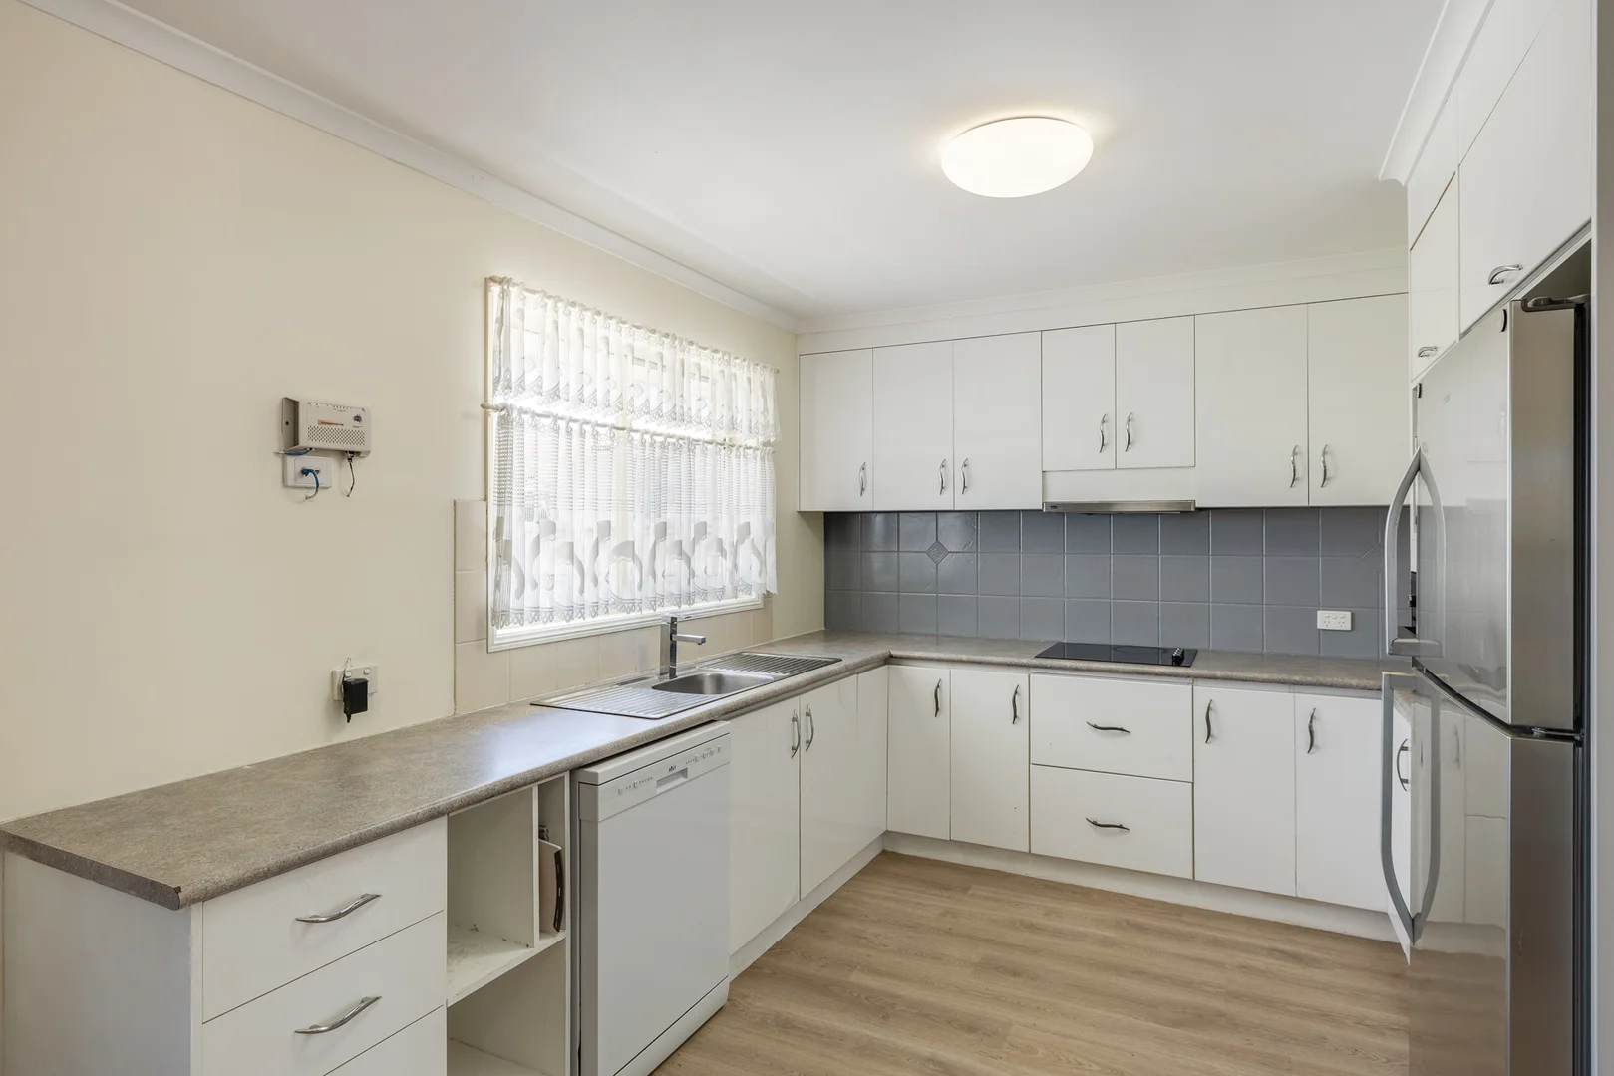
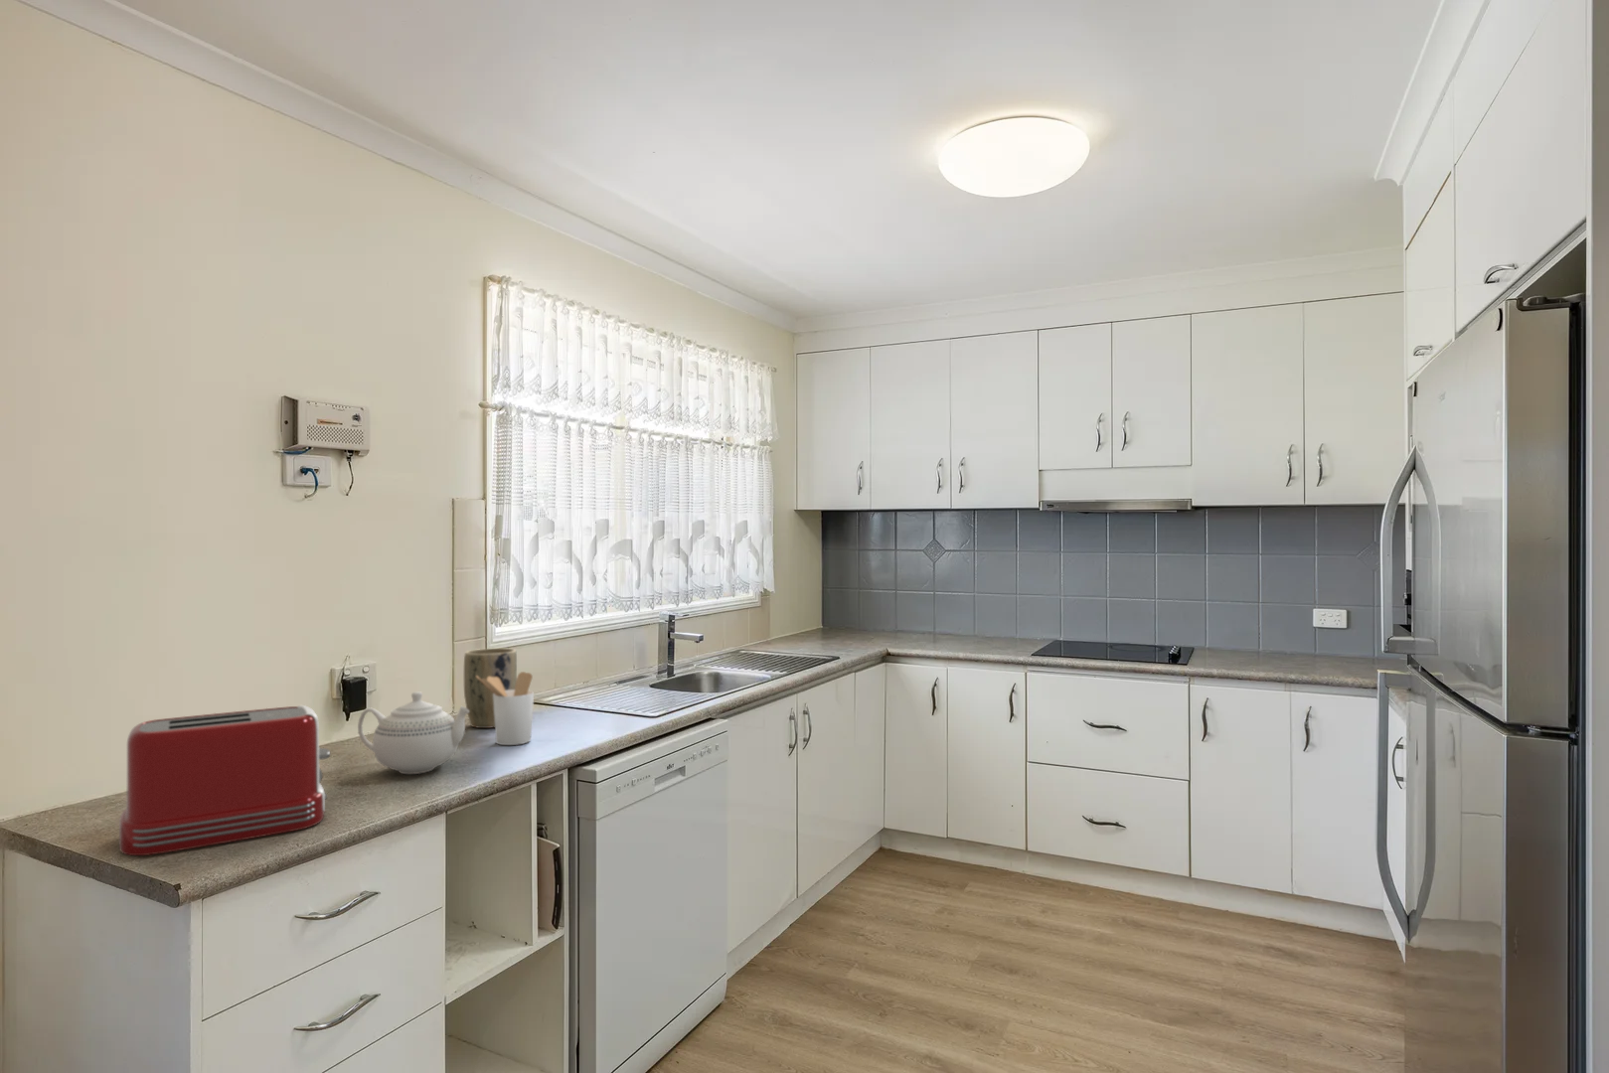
+ teapot (415, 731)
+ utensil holder (504, 707)
+ plant pot (488, 689)
+ toaster (226, 772)
